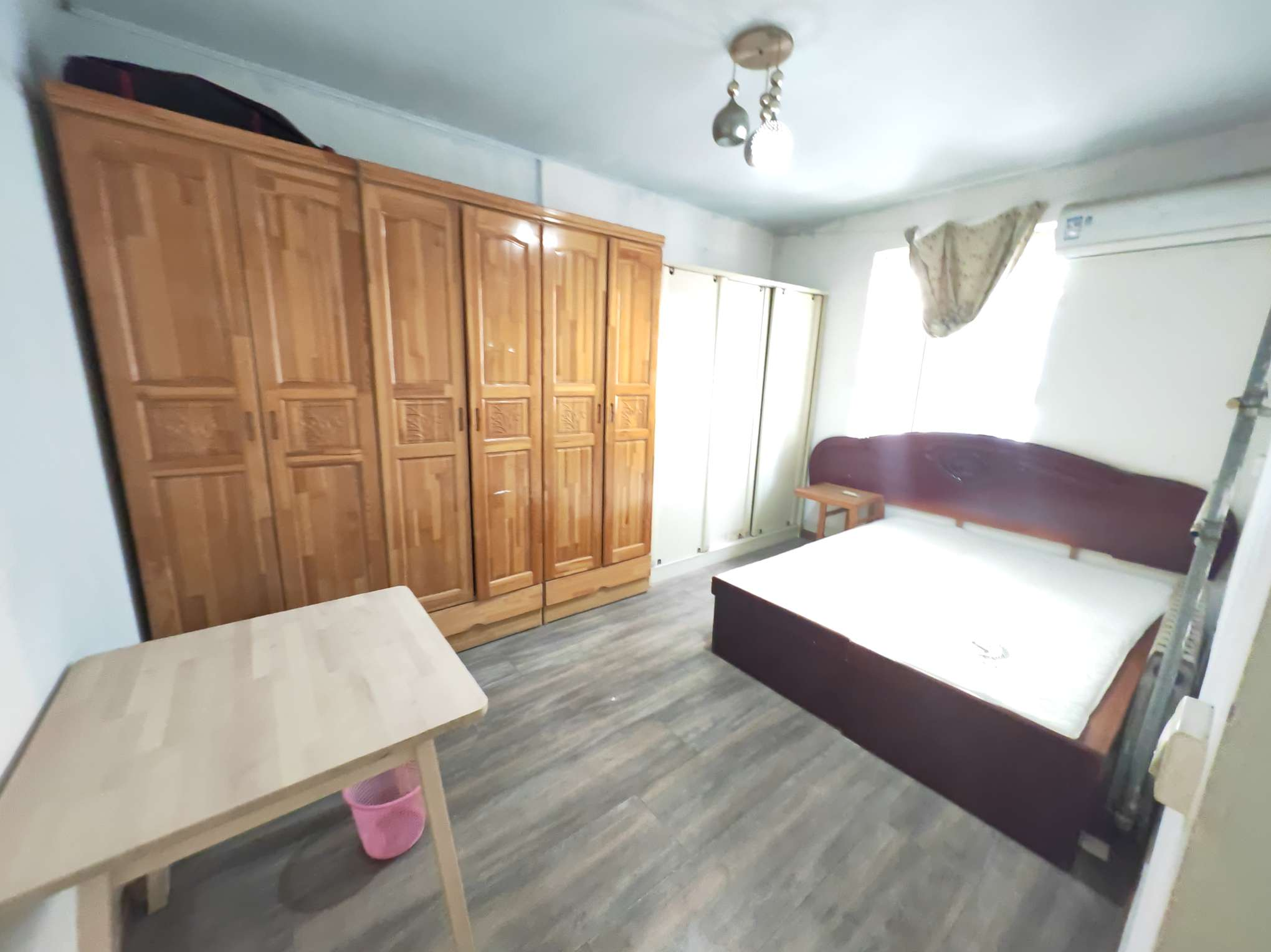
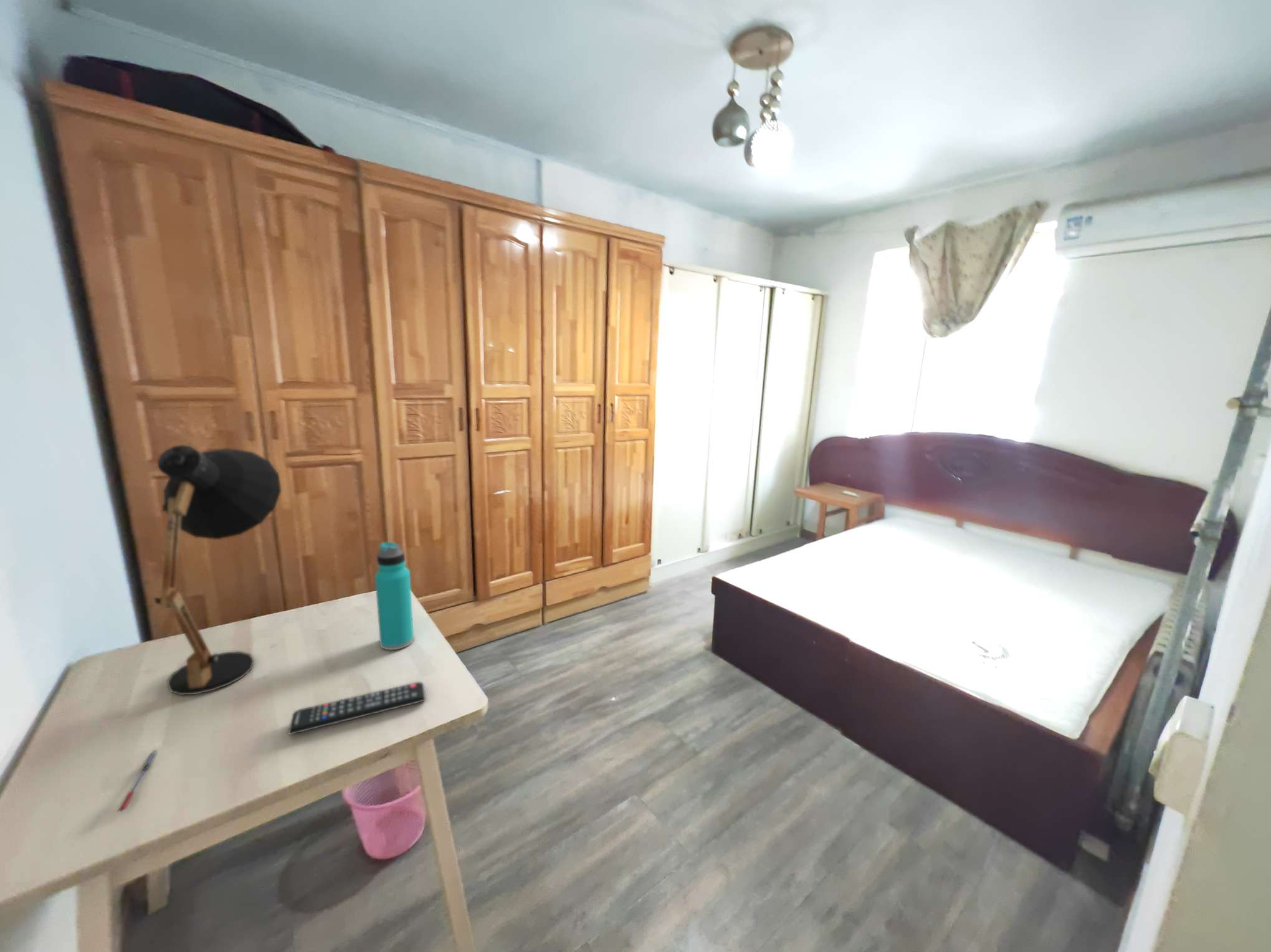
+ desk lamp (214, 539)
+ pen (139, 778)
+ remote control (361, 707)
+ water bottle (394, 594)
